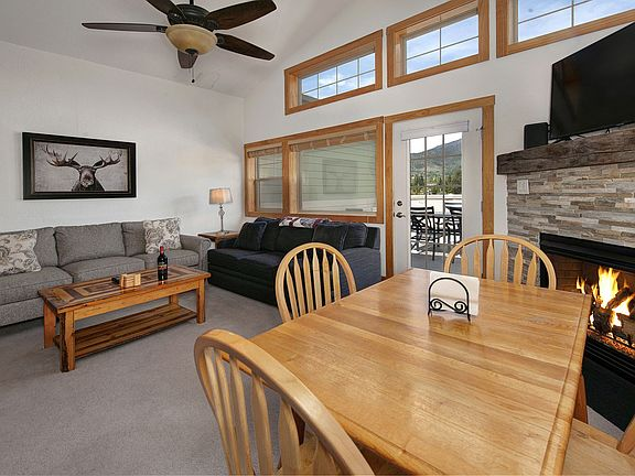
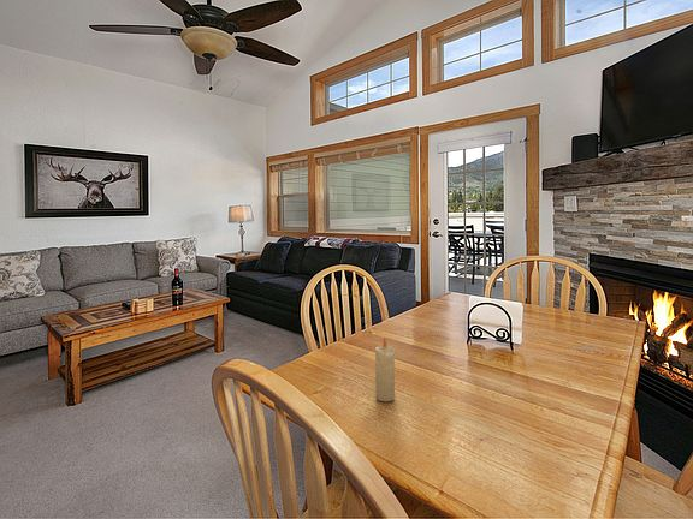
+ candle (385, 368)
